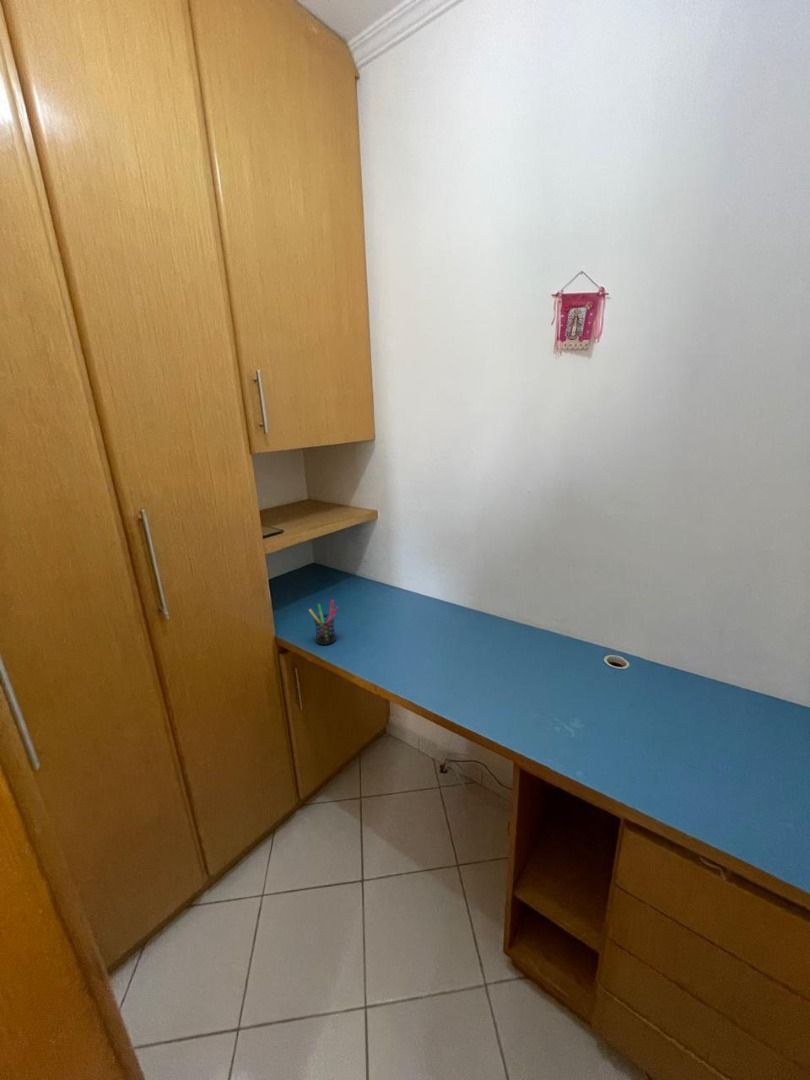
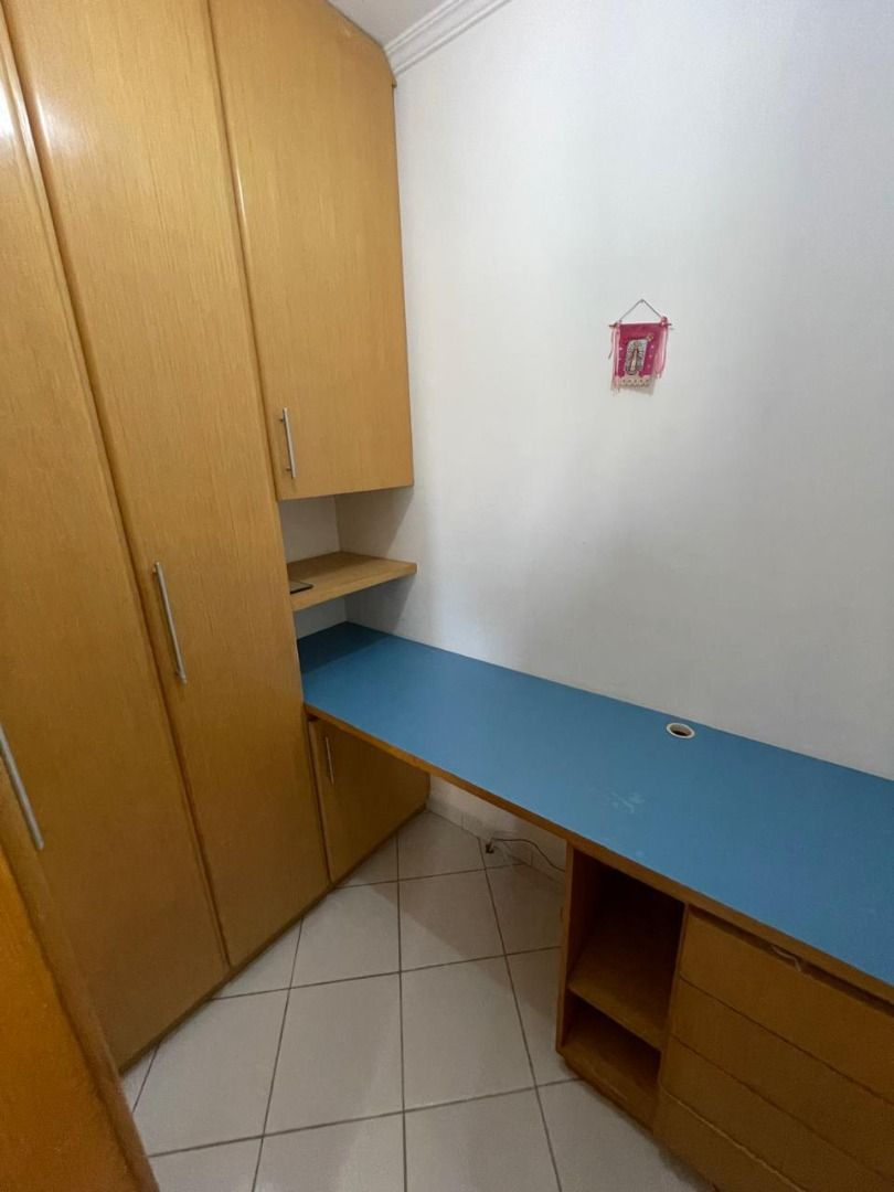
- pen holder (324, 620)
